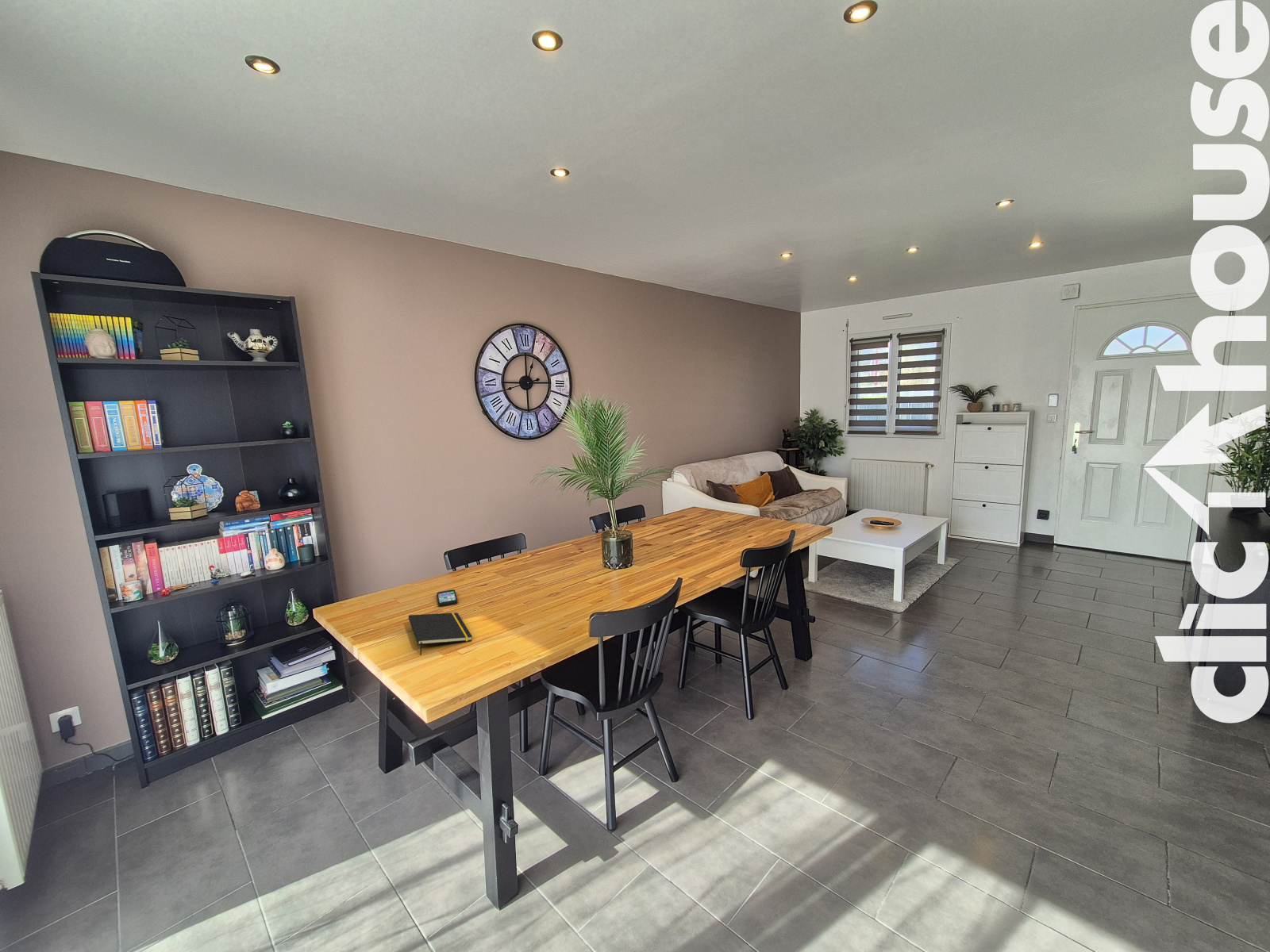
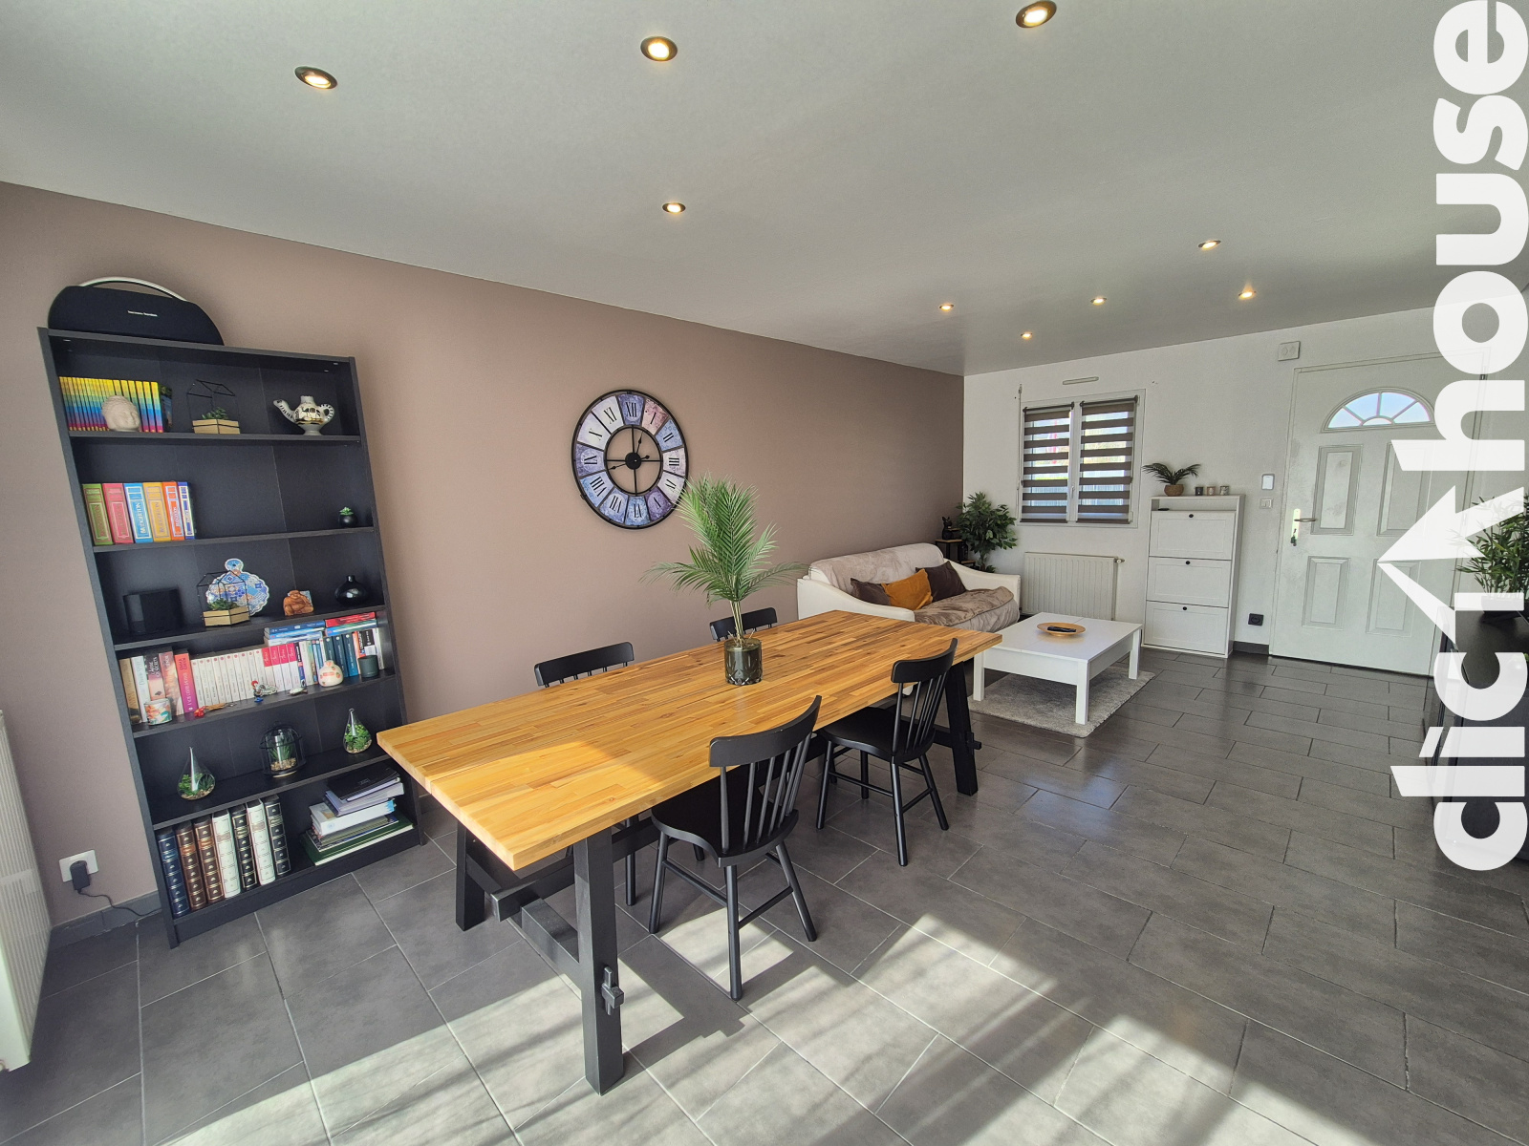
- smartphone (447, 597)
- notepad (439, 627)
